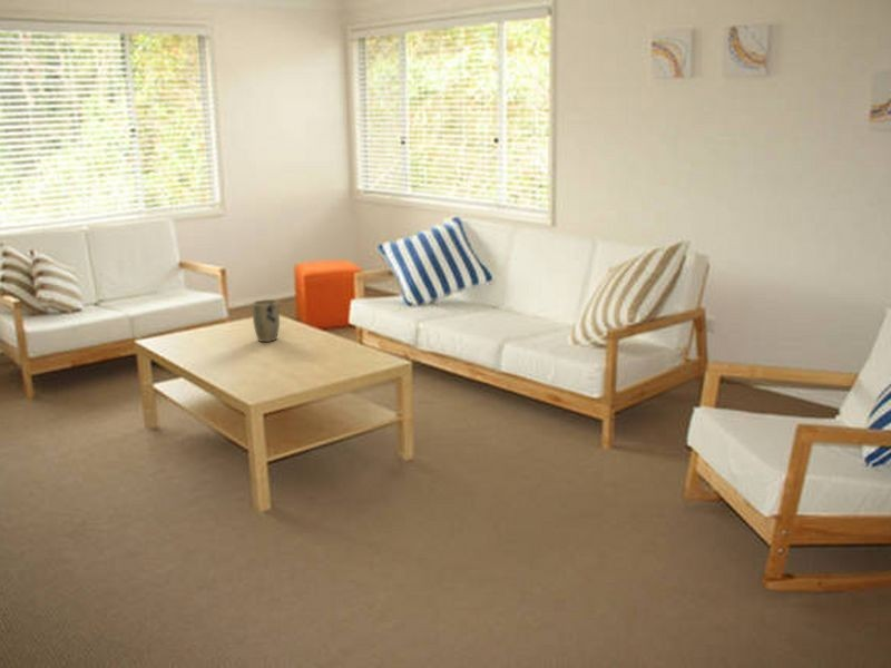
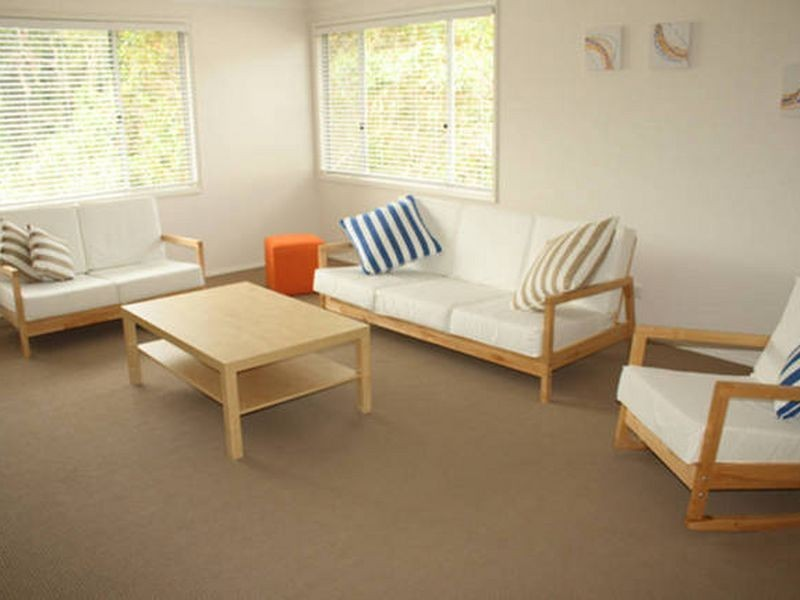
- plant pot (266, 321)
